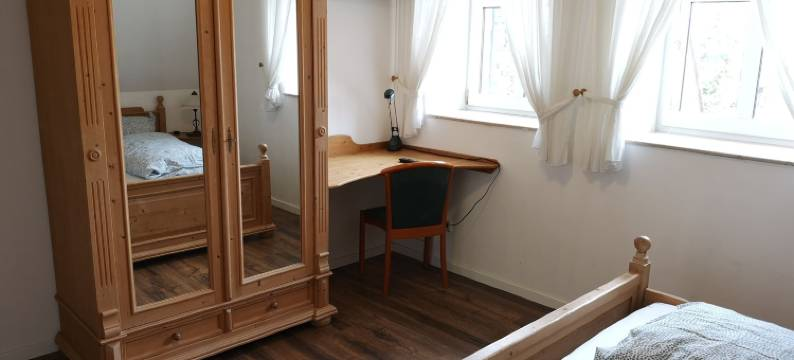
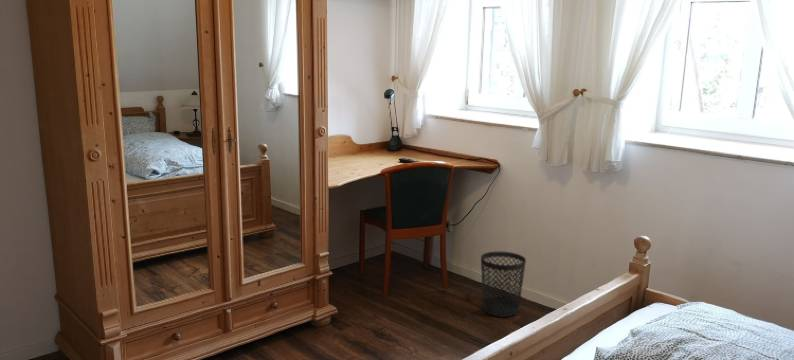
+ wastebasket (502, 284)
